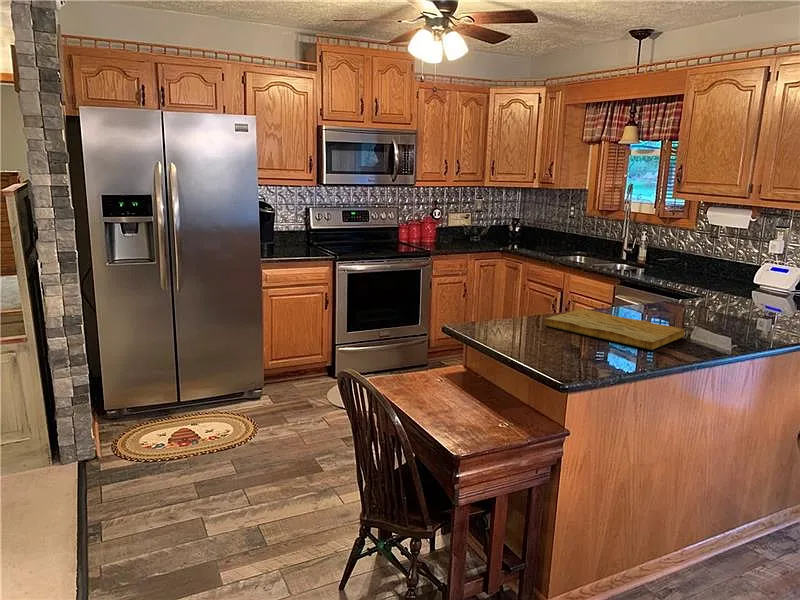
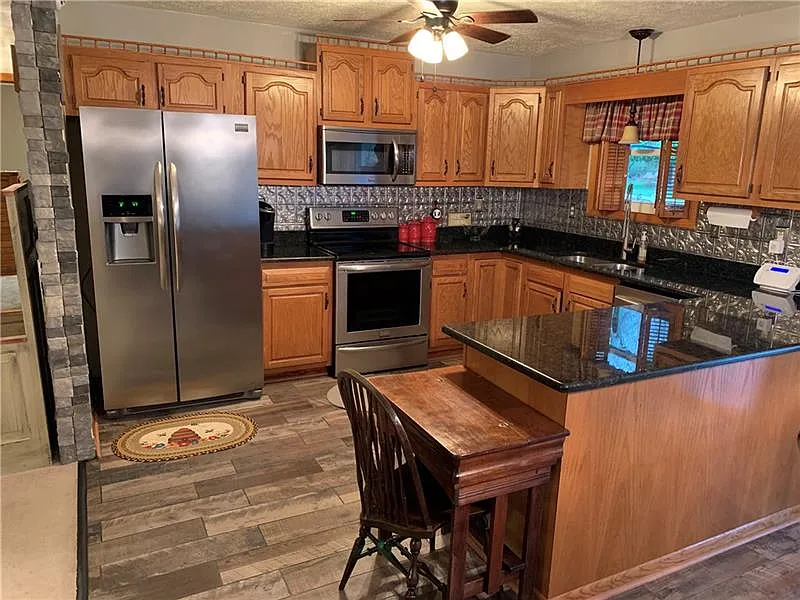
- cutting board (613, 326)
